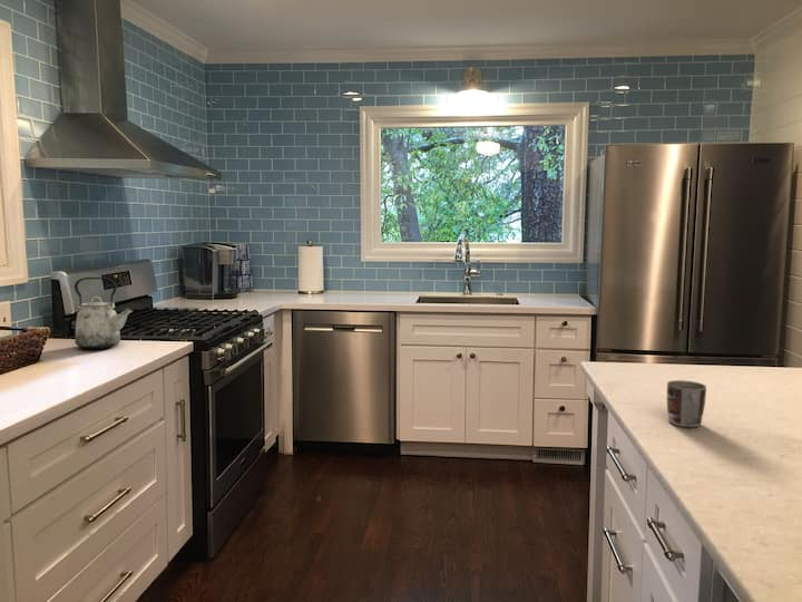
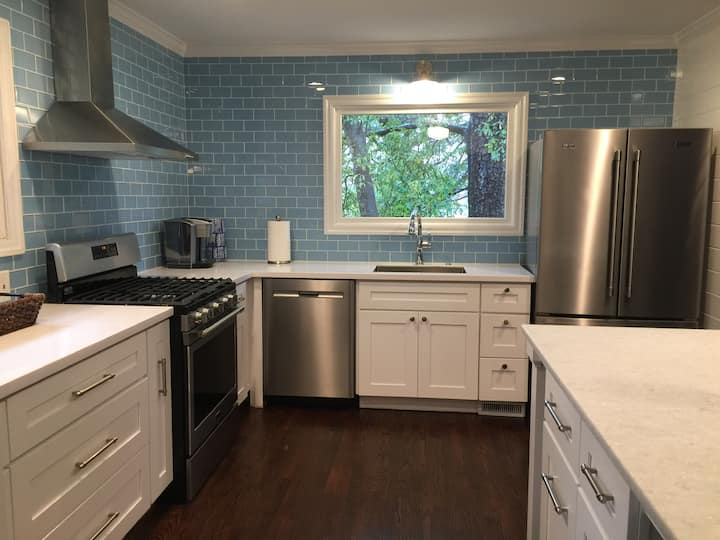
- kettle (105, 312)
- mug (687, 406)
